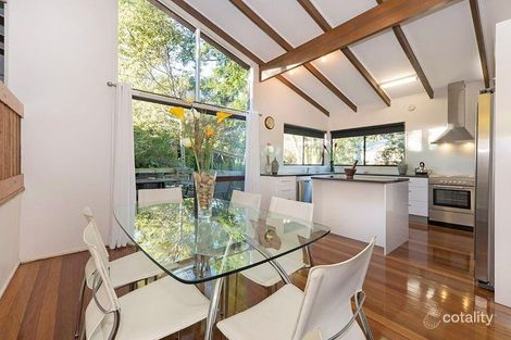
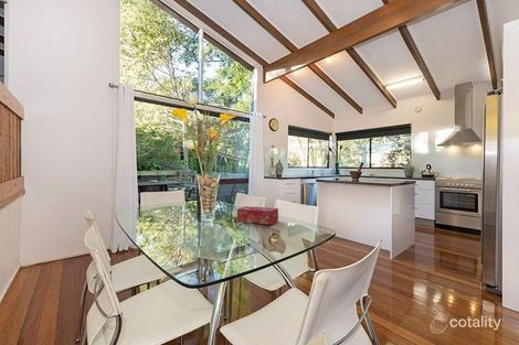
+ tissue box (257, 214)
